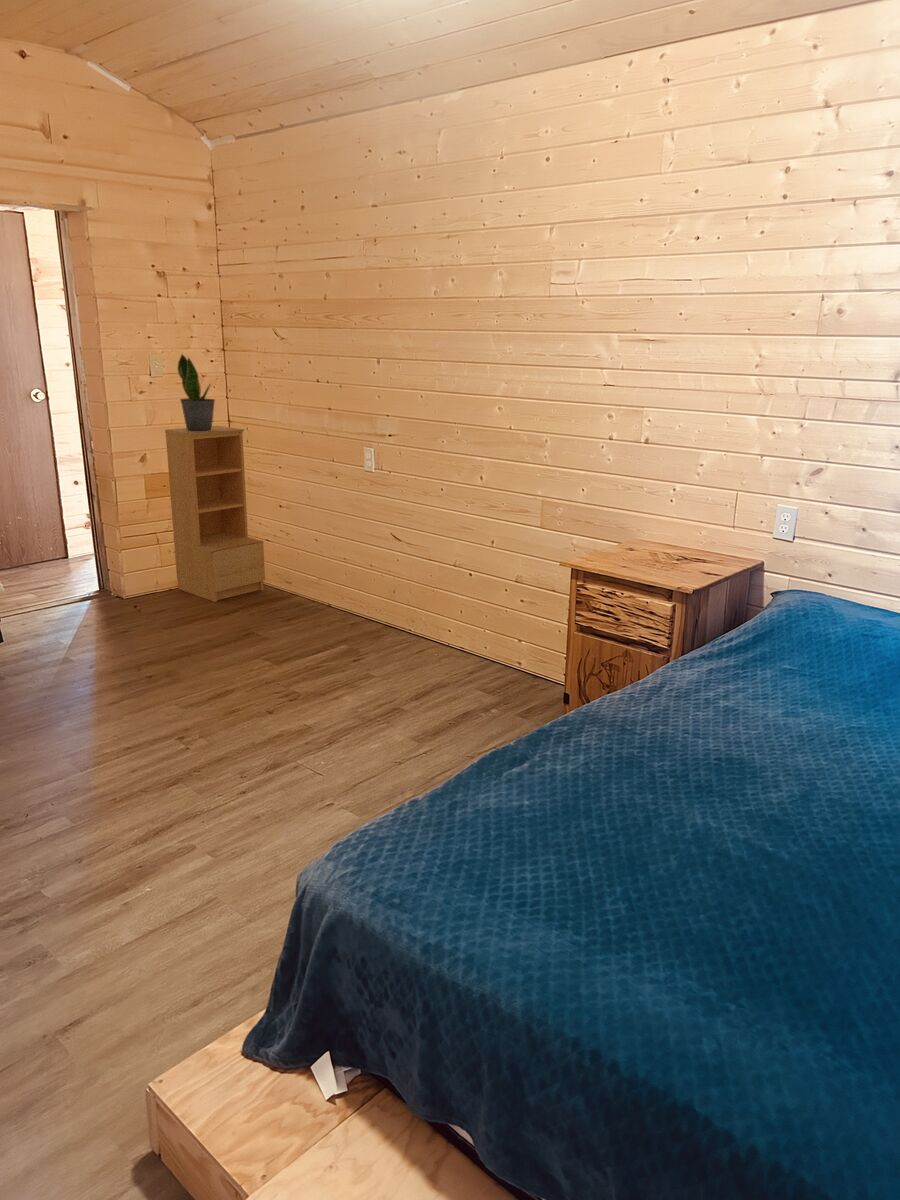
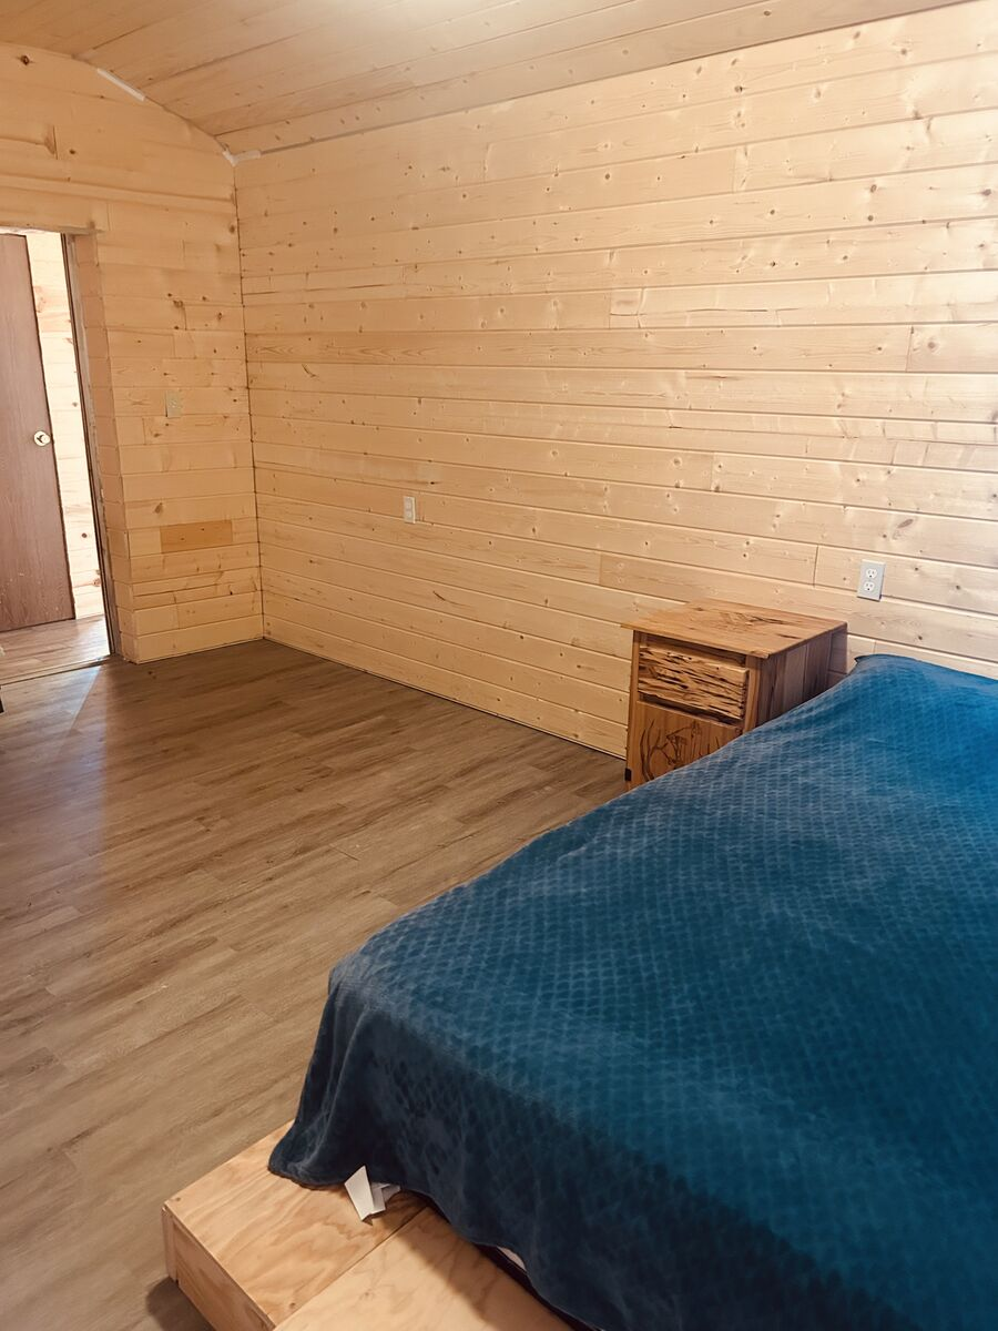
- bookshelf (216, 512)
- potted plant (197, 392)
